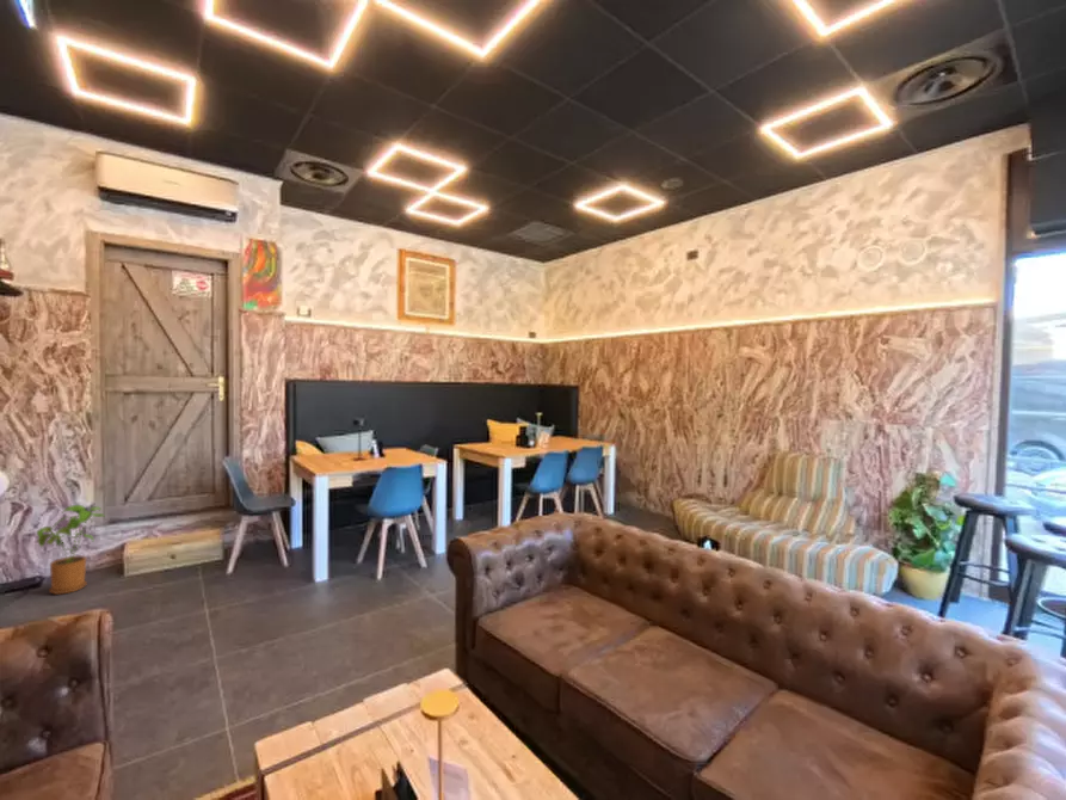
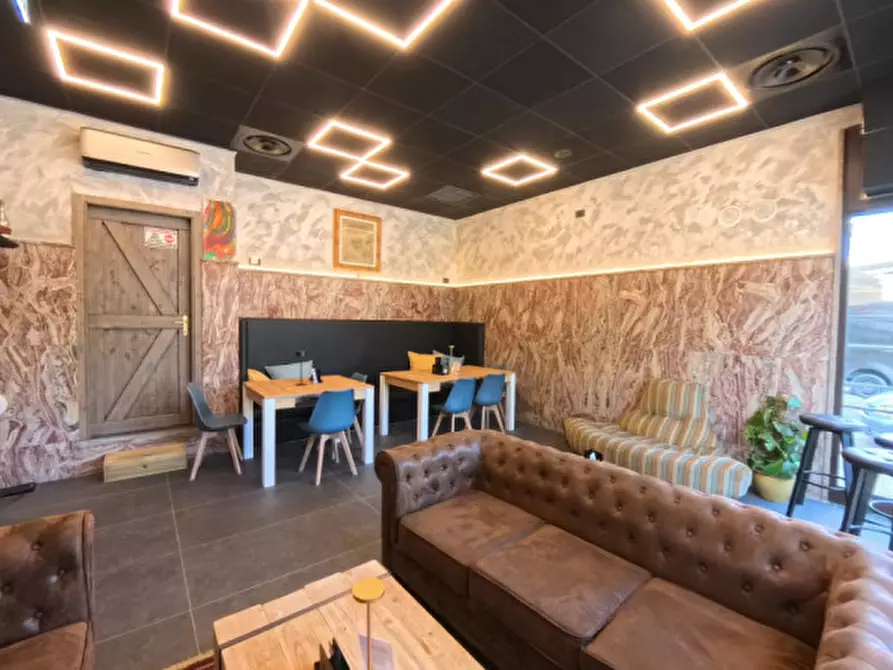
- house plant (67, 548)
